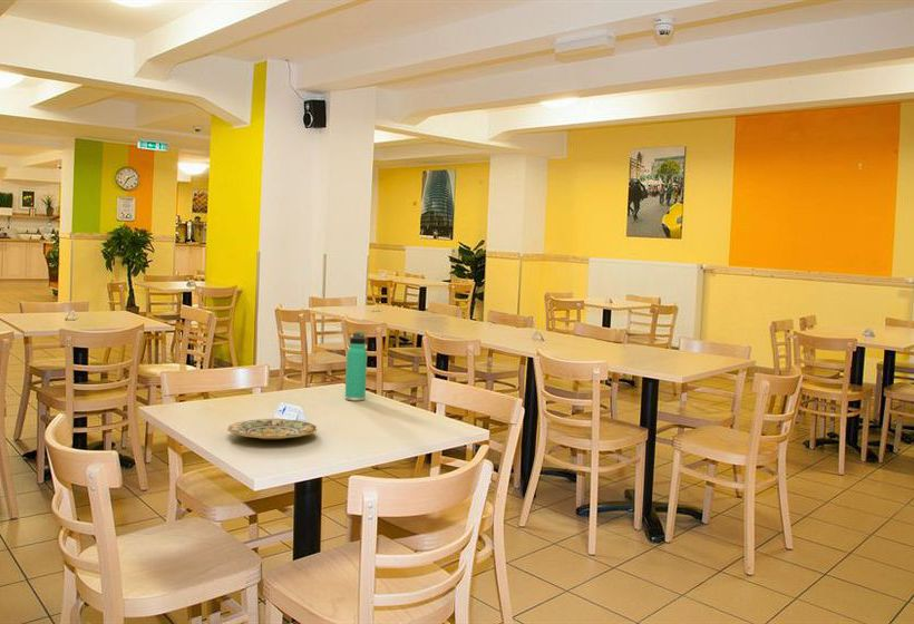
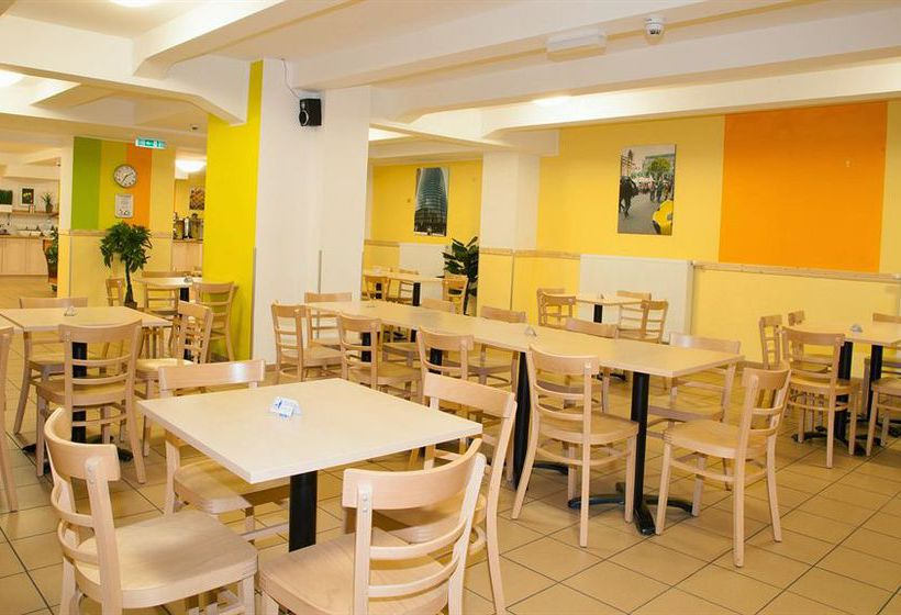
- plate (272, 431)
- thermos bottle (356, 365)
